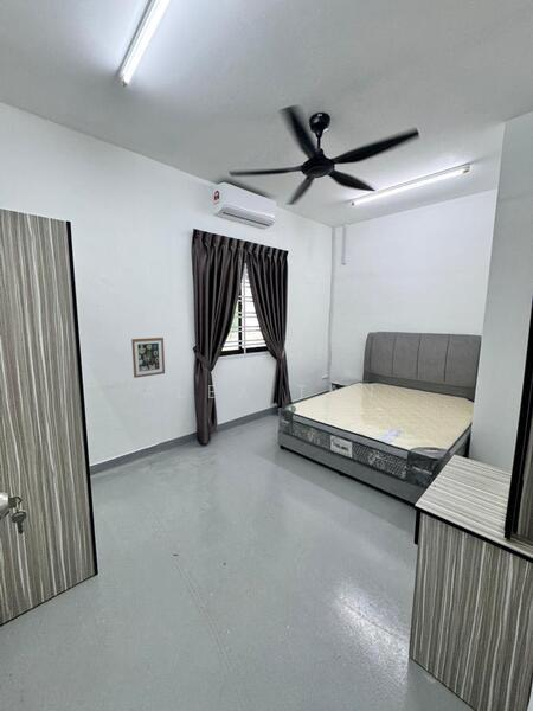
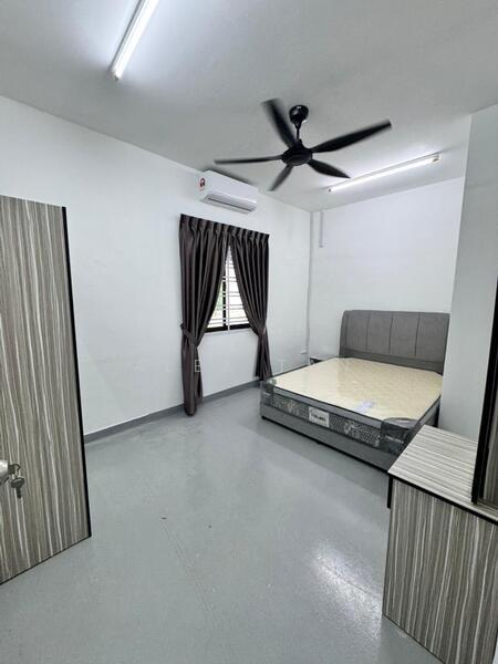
- wall art (148, 357)
